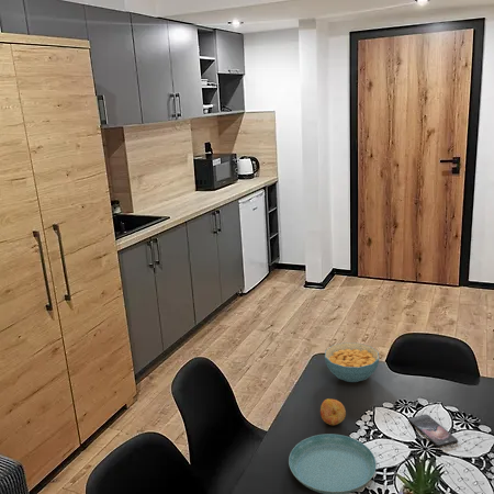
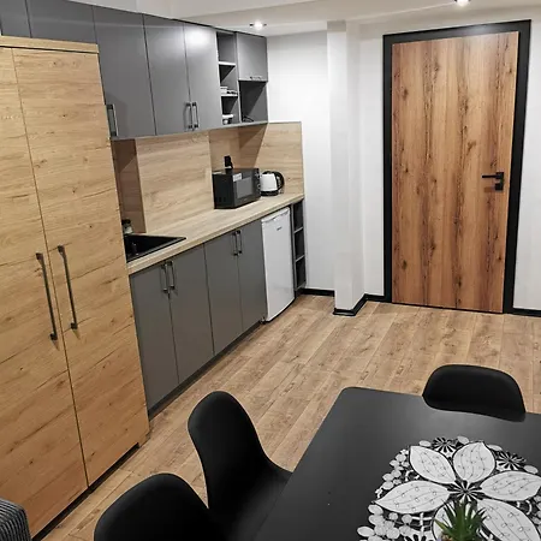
- saucer (332, 464)
- cereal bowl (351, 366)
- fruit (333, 411)
- smartphone (431, 429)
